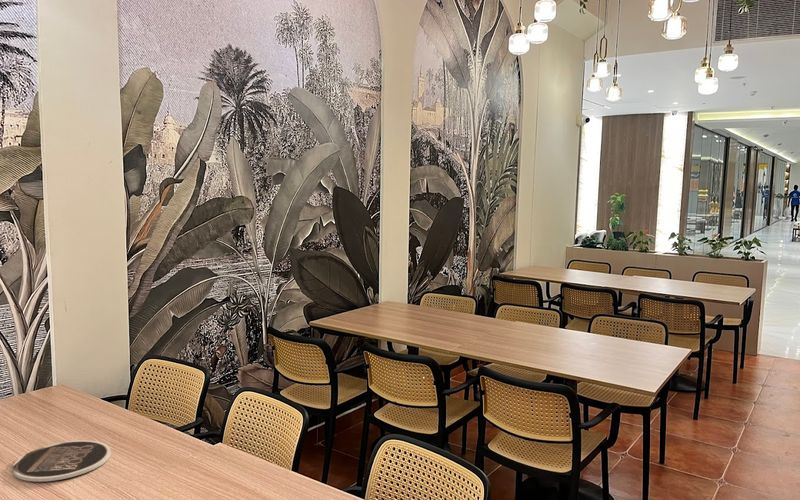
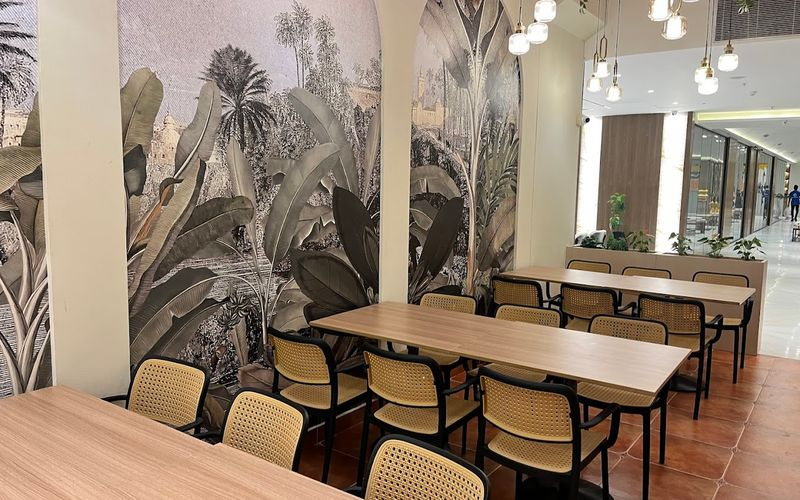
- plate (63, 459)
